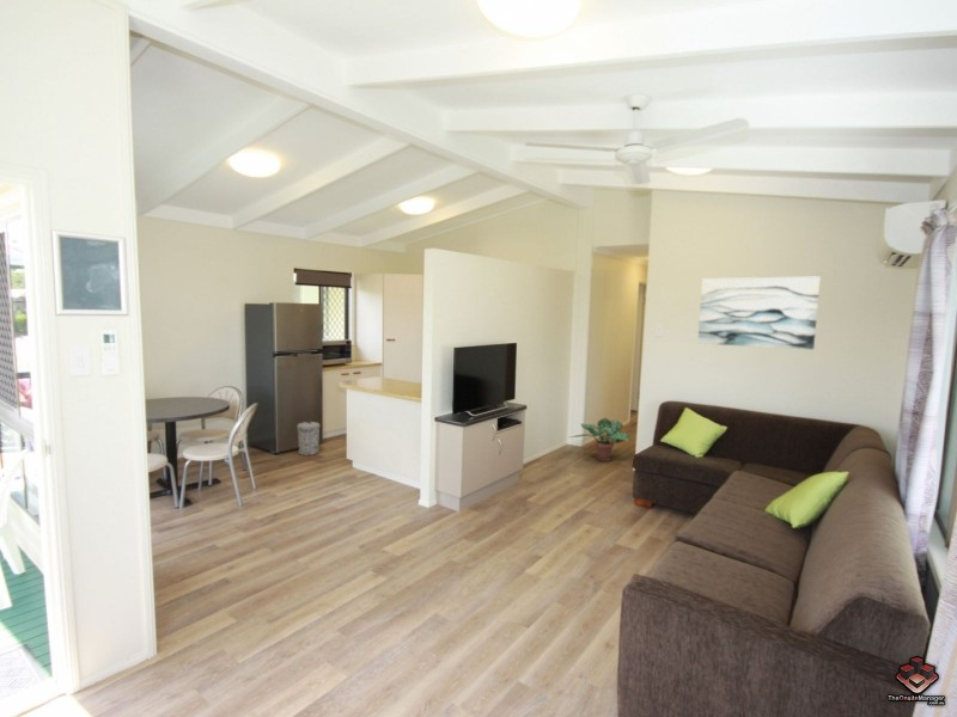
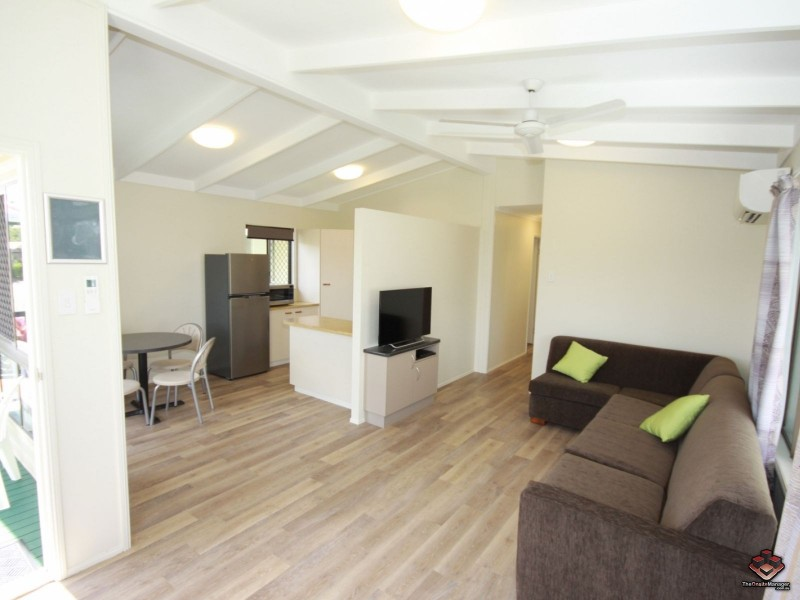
- trash can (309, 437)
- wall art (755, 312)
- potted plant (604, 435)
